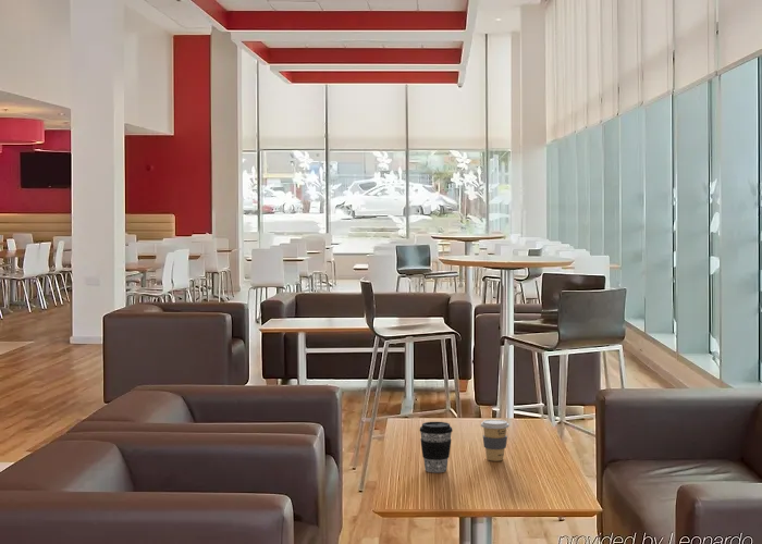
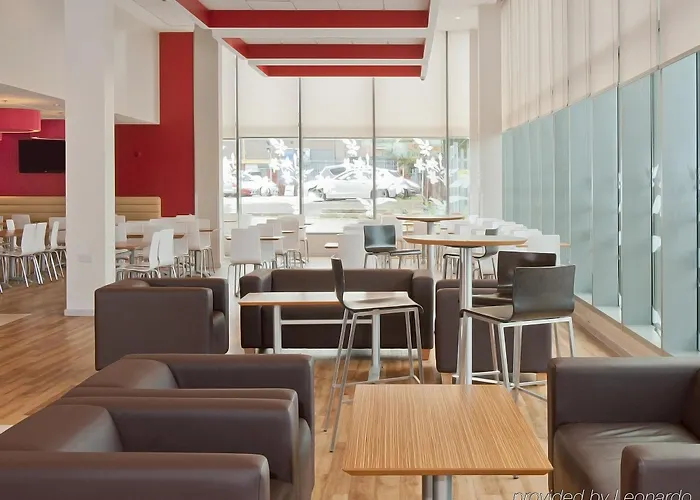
- coffee cup (494, 440)
- coffee cup (435, 447)
